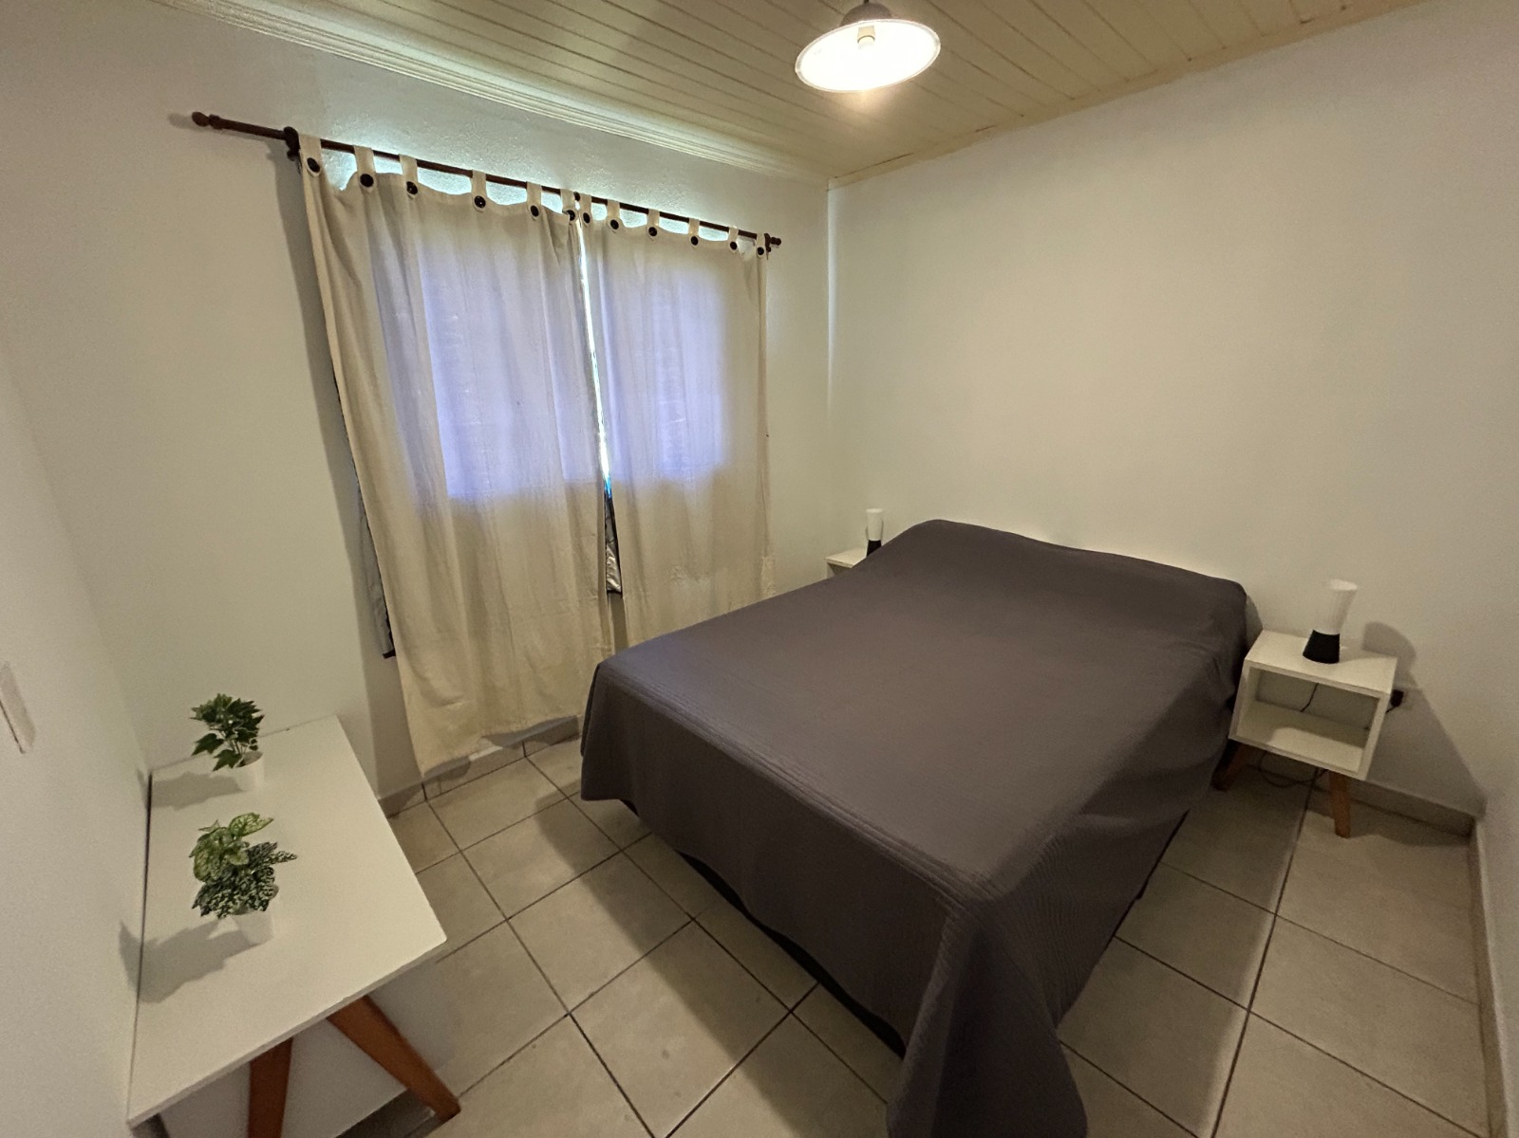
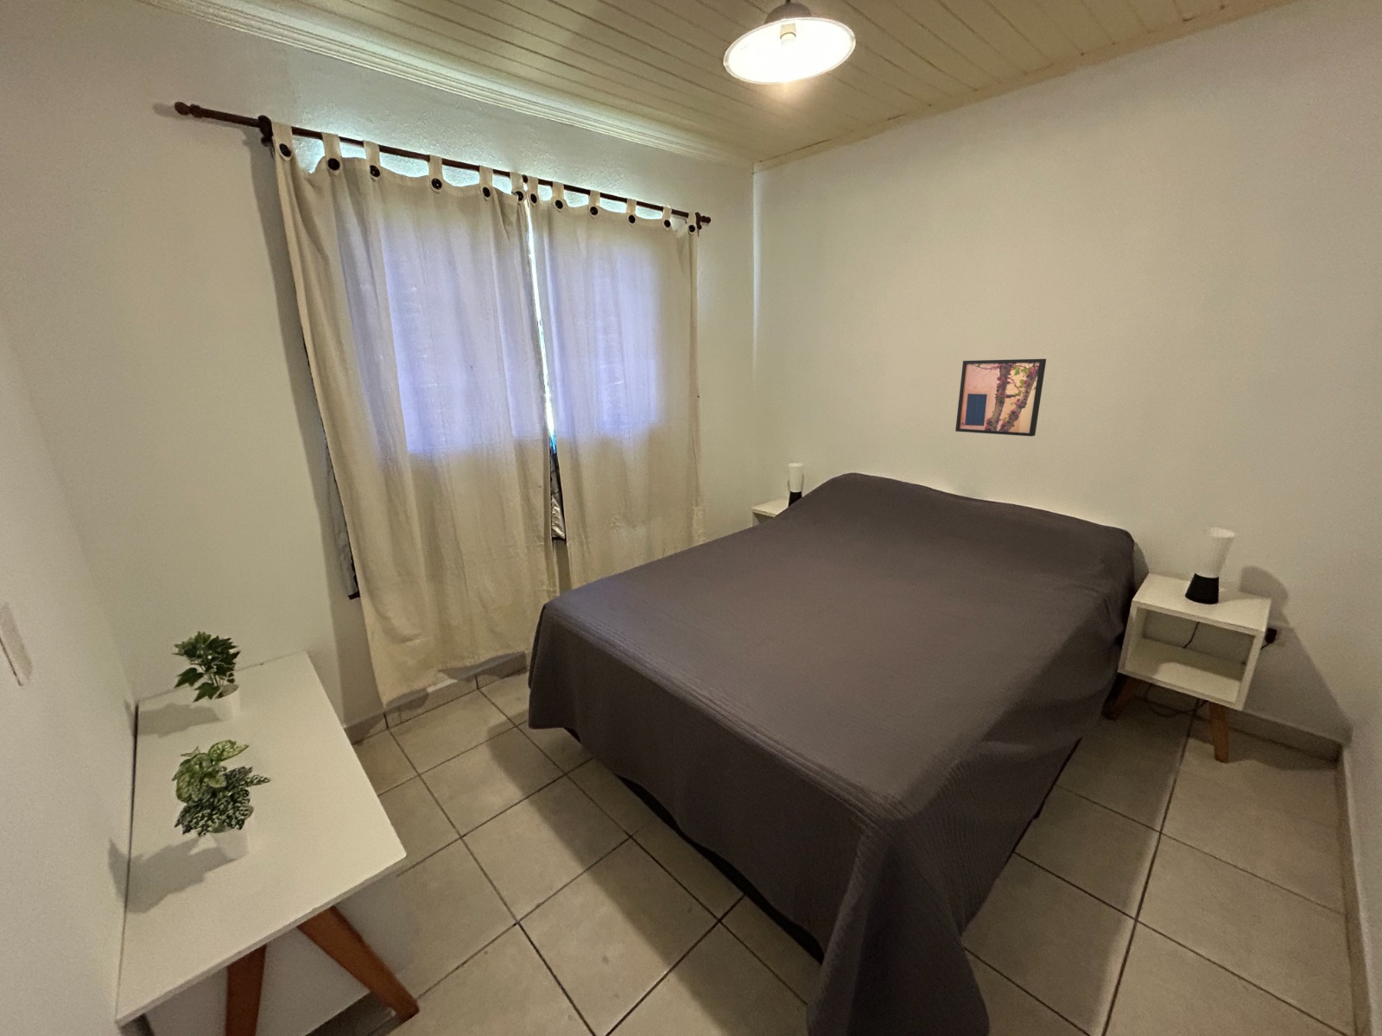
+ wall art (998, 397)
